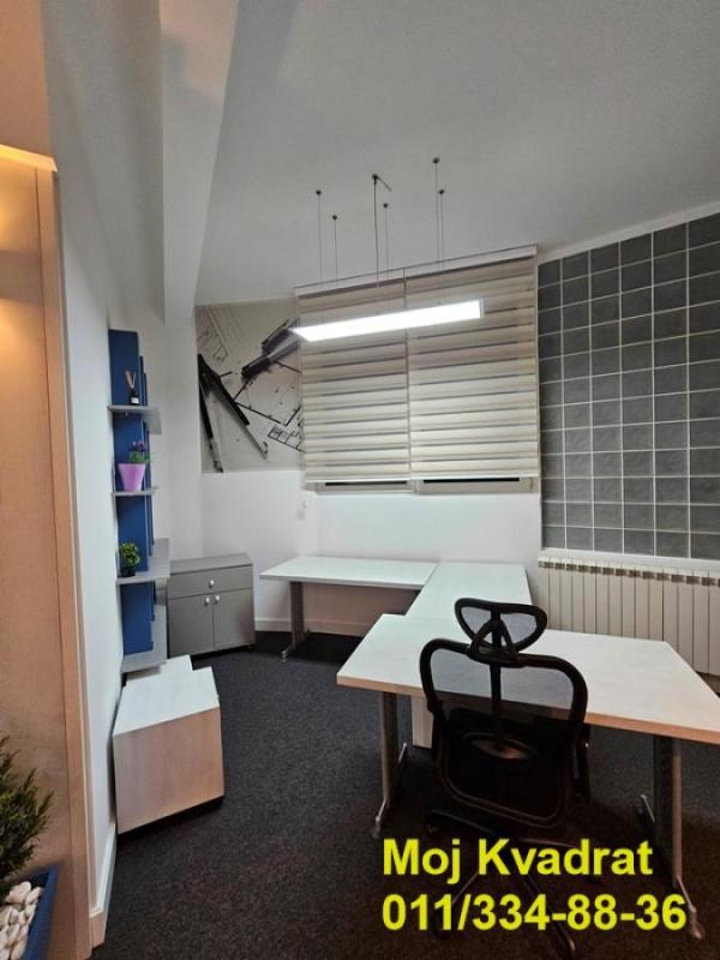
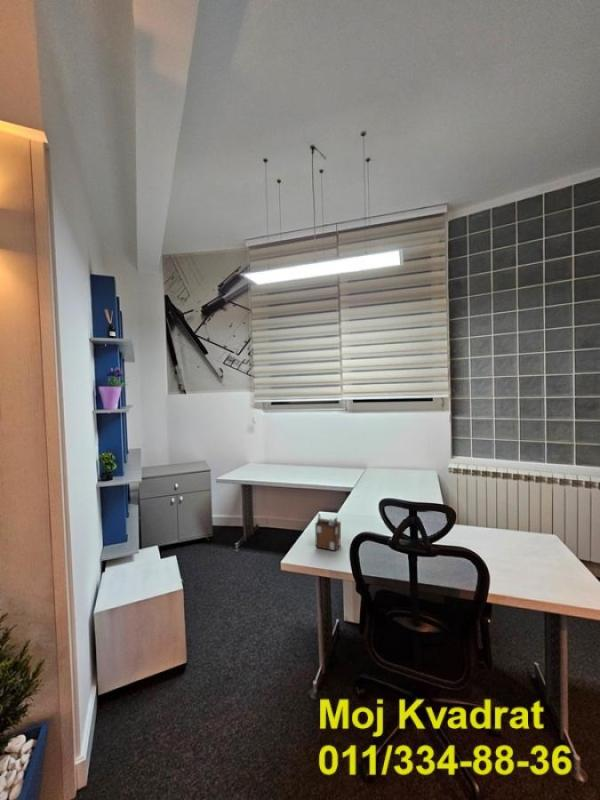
+ desk organizer (328, 529)
